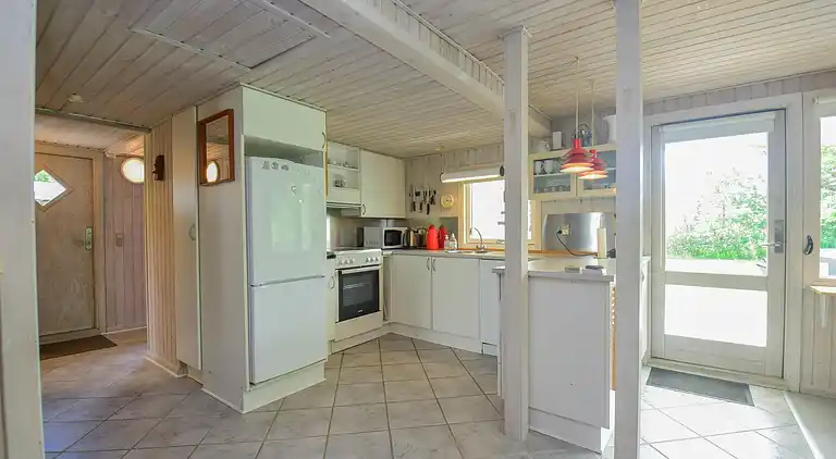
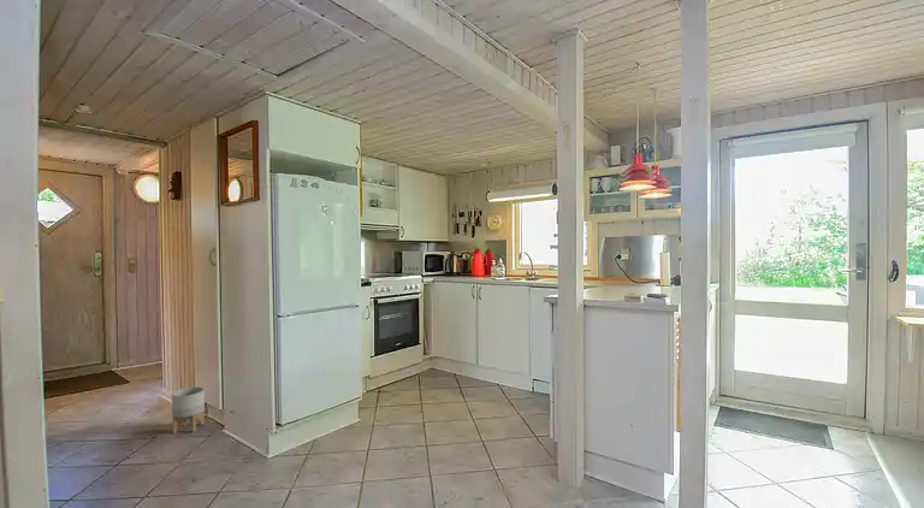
+ planter (188, 409)
